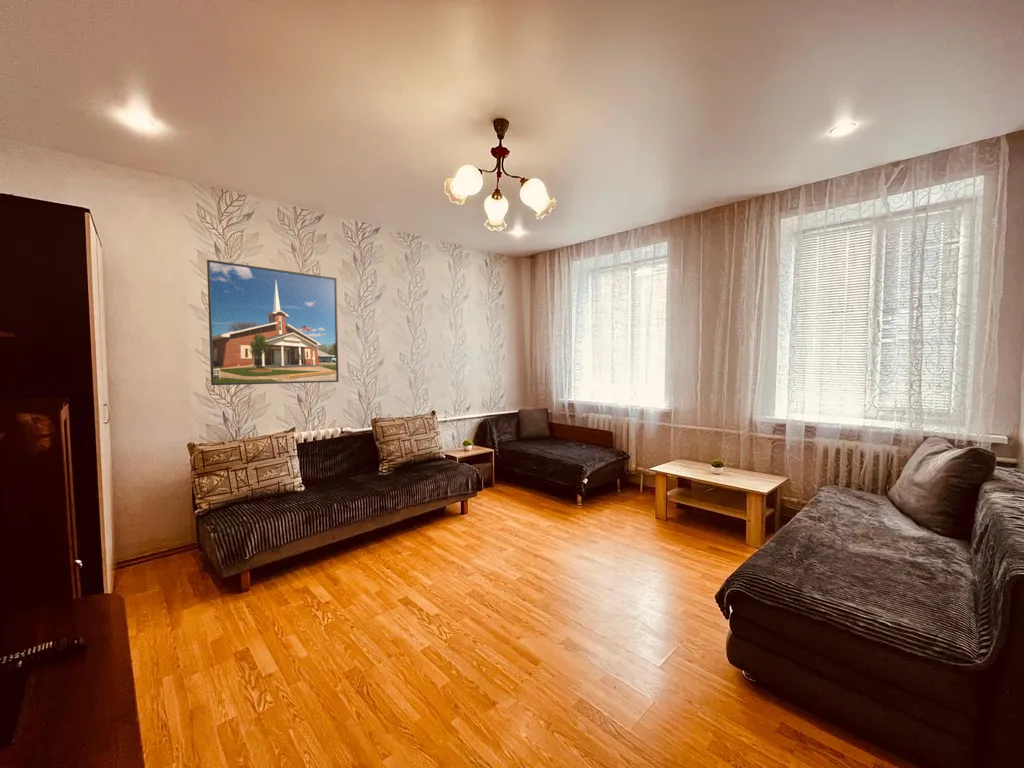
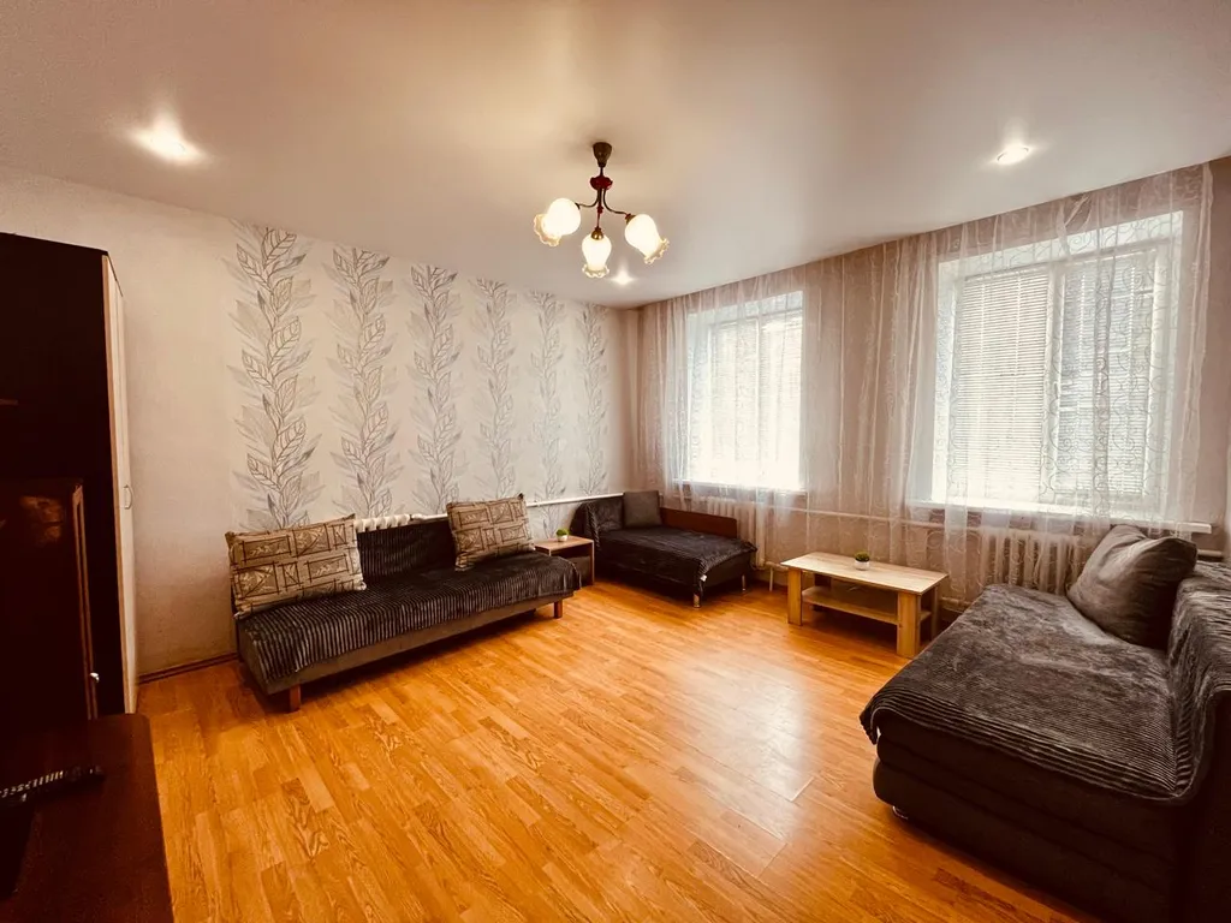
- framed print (279, 327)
